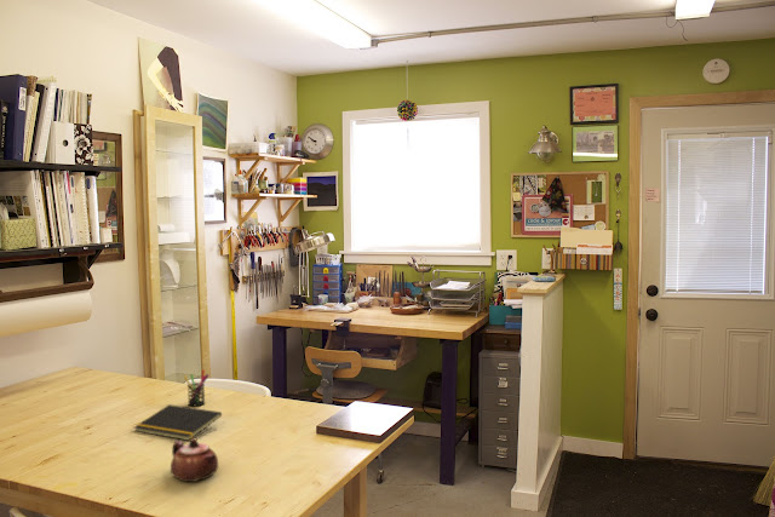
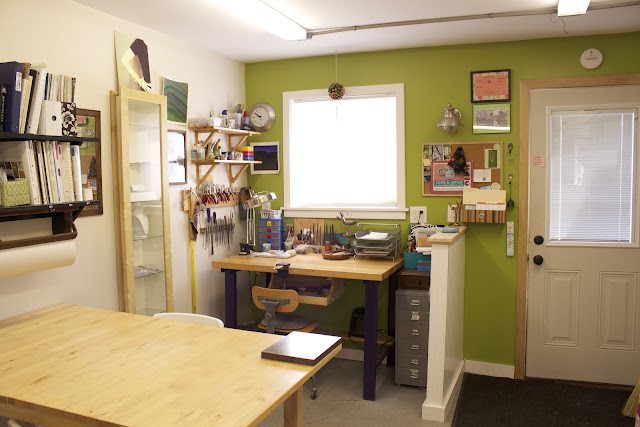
- teapot (194, 455)
- pen holder (196, 386)
- notepad (178, 421)
